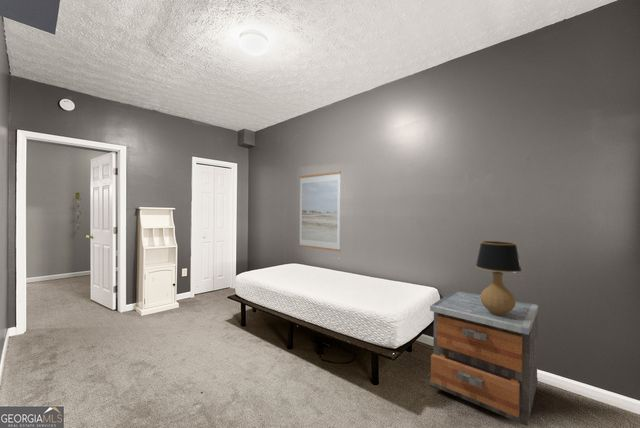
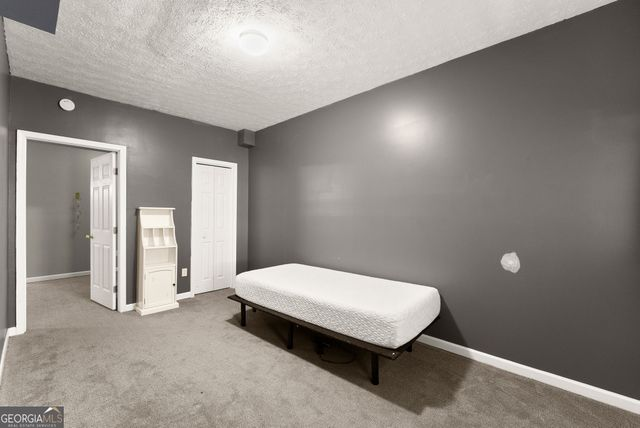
- table lamp (501, 277)
- wall art (318, 211)
- nightstand (482, 347)
